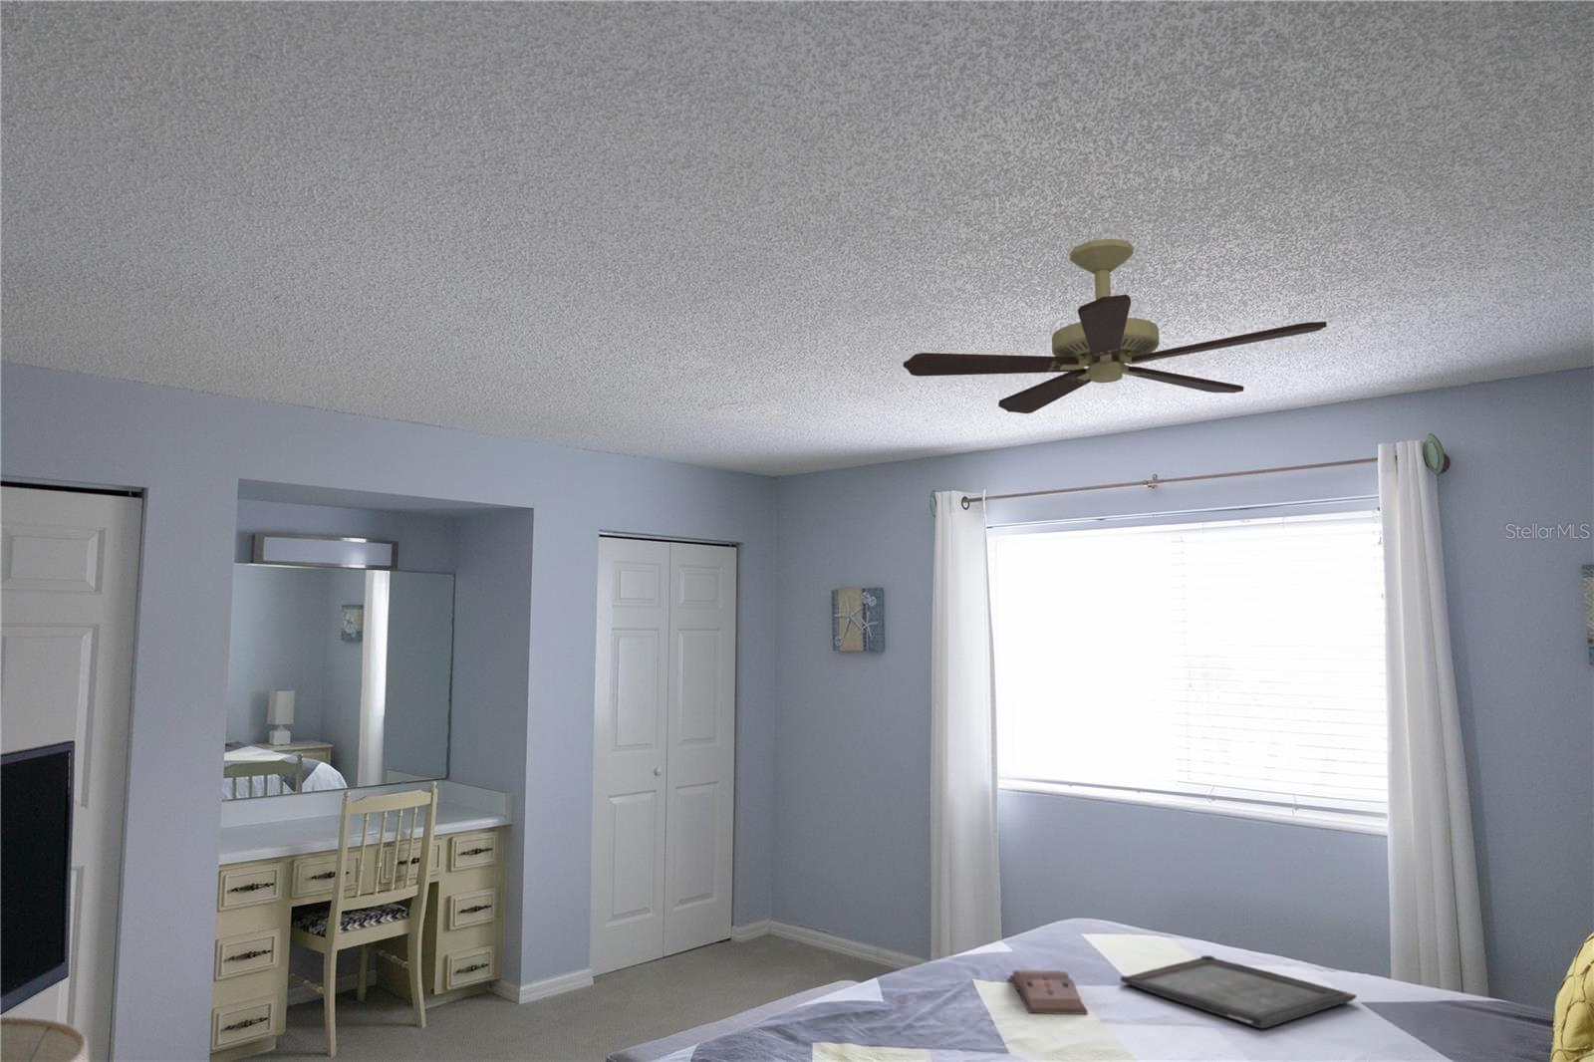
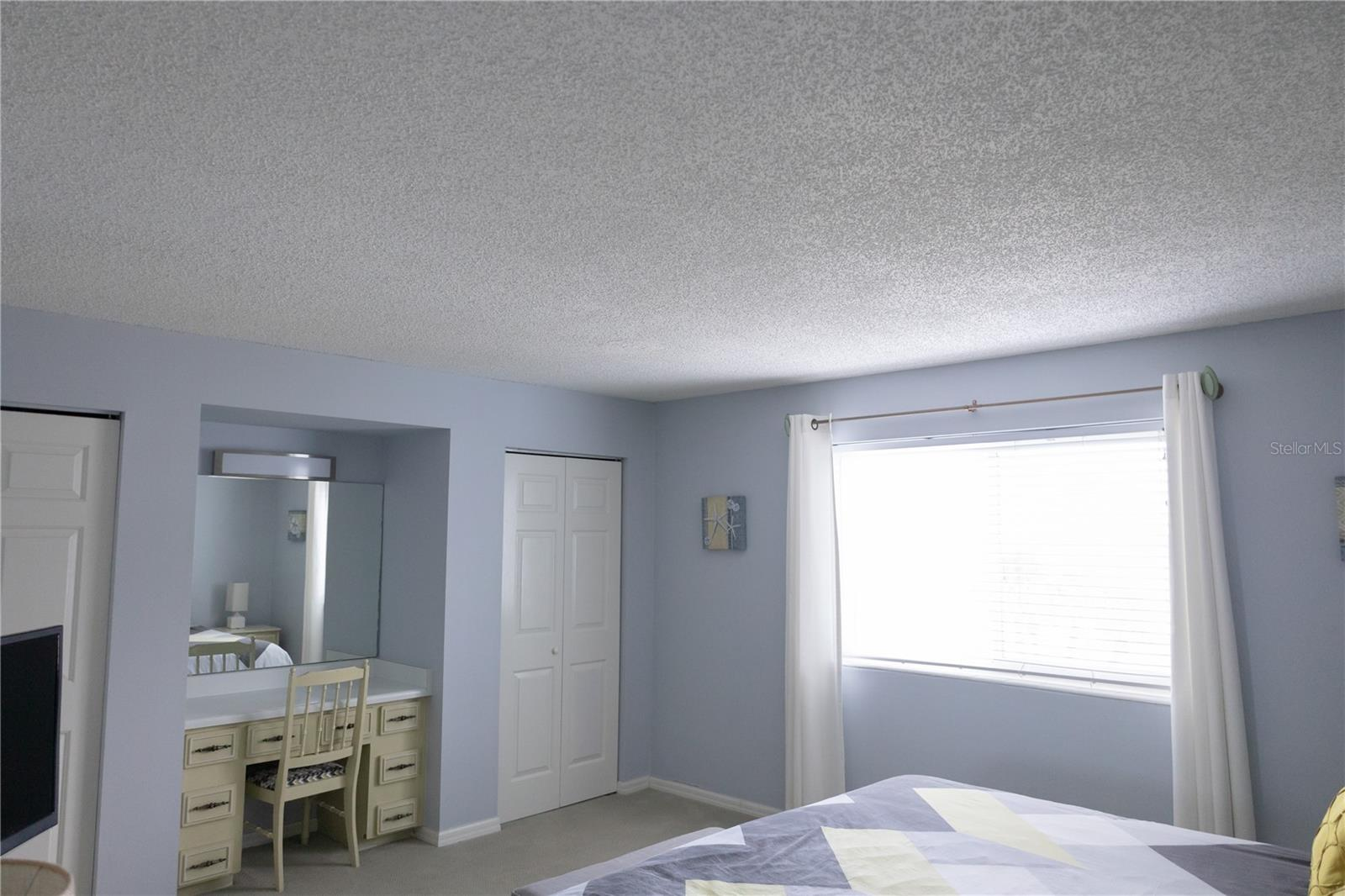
- ceiling fan (1100, 309)
- serving tray (1235, 987)
- hardback book (1046, 985)
